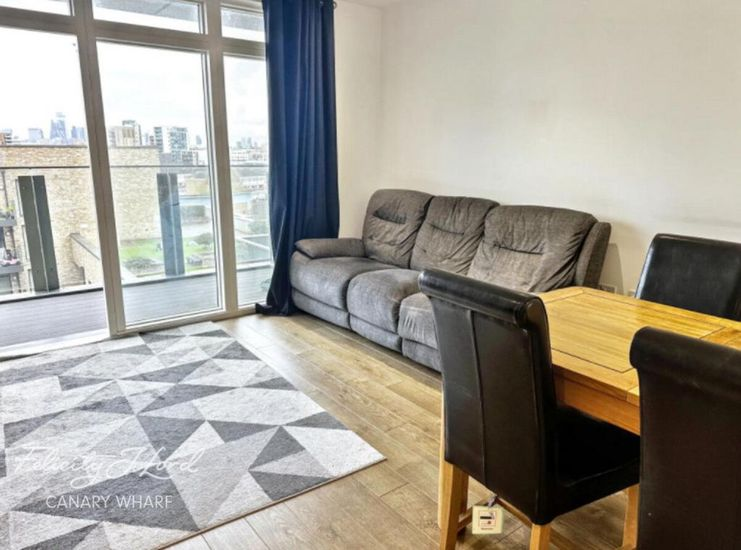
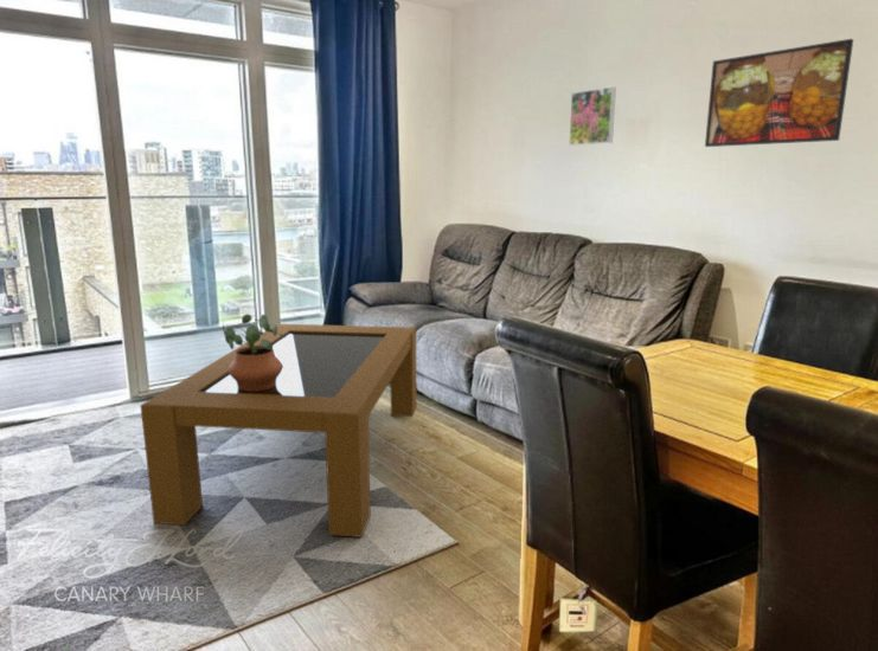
+ coffee table (309, 406)
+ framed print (771, 97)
+ potted plant (257, 346)
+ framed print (591, 117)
